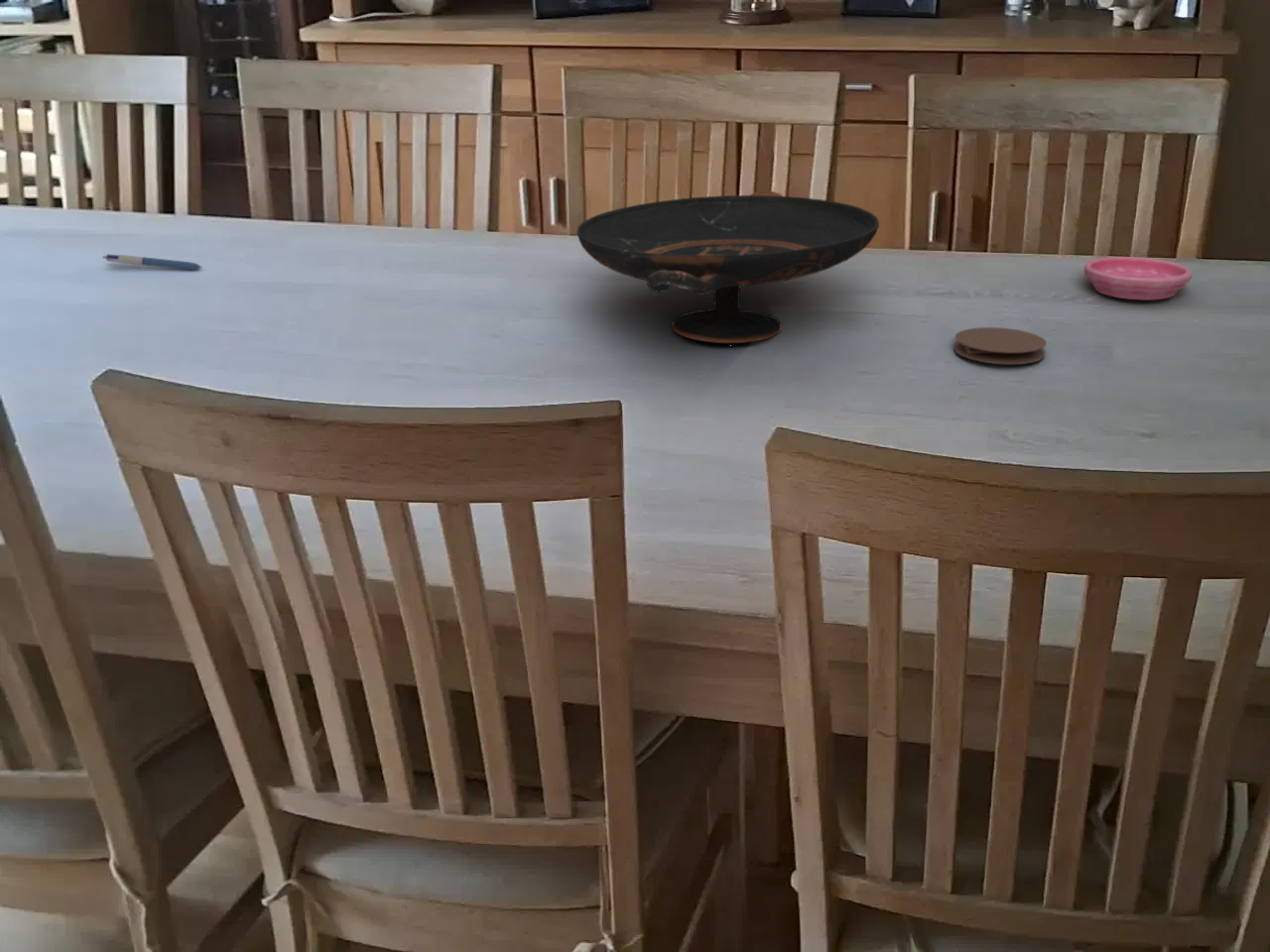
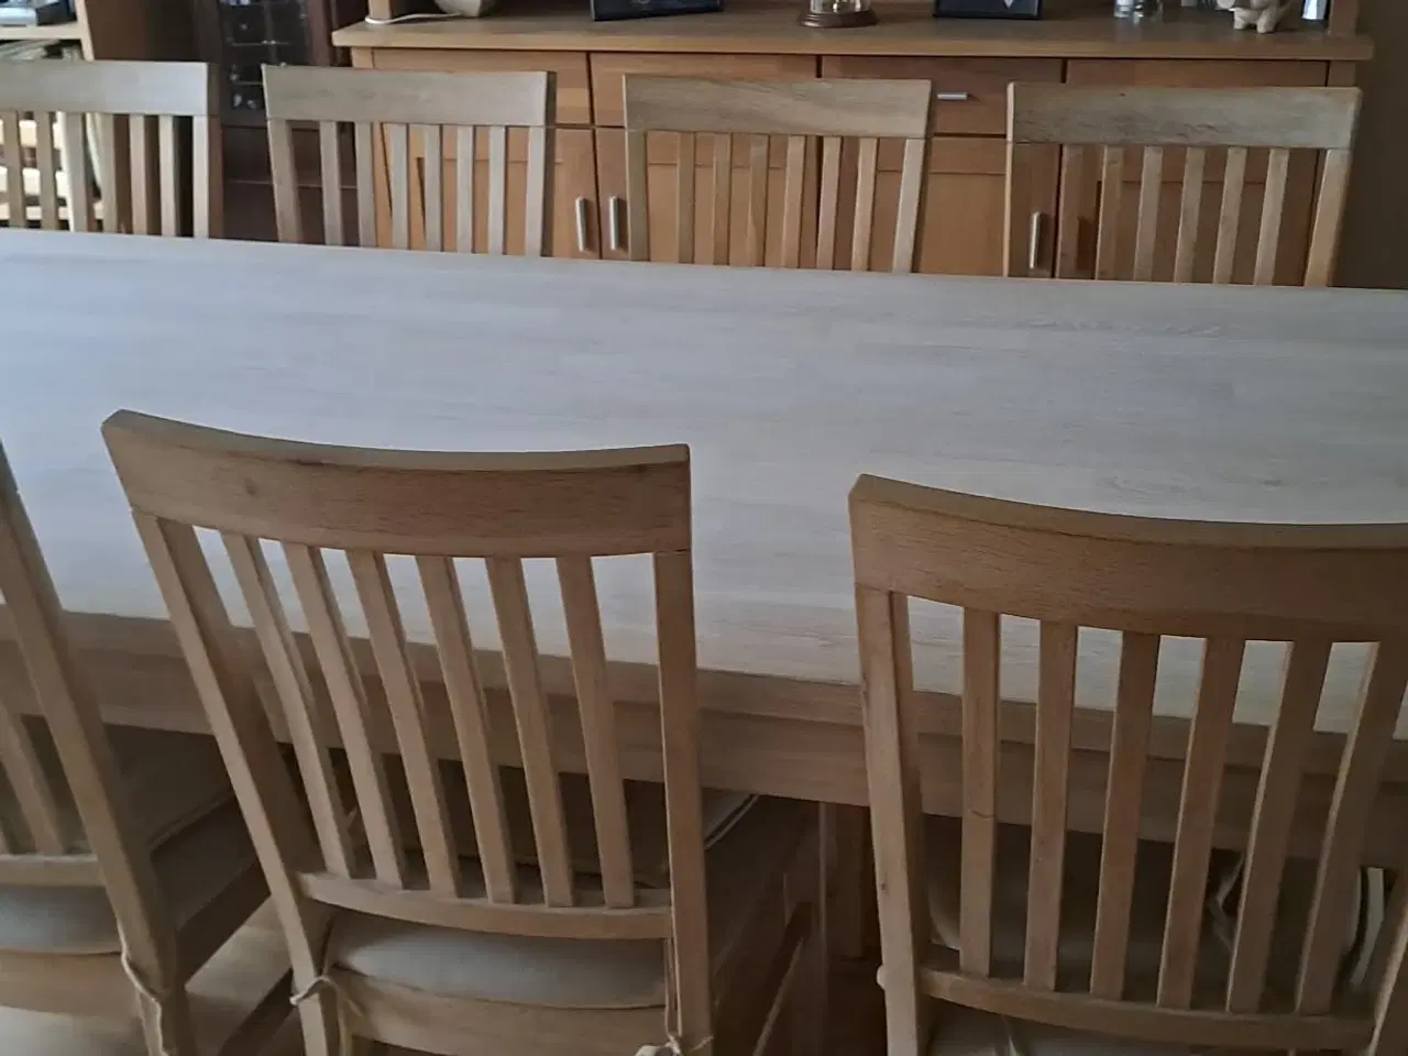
- decorative bowl (725, 273)
- coaster (999, 345)
- saucer (1136, 279)
- pen (151, 262)
